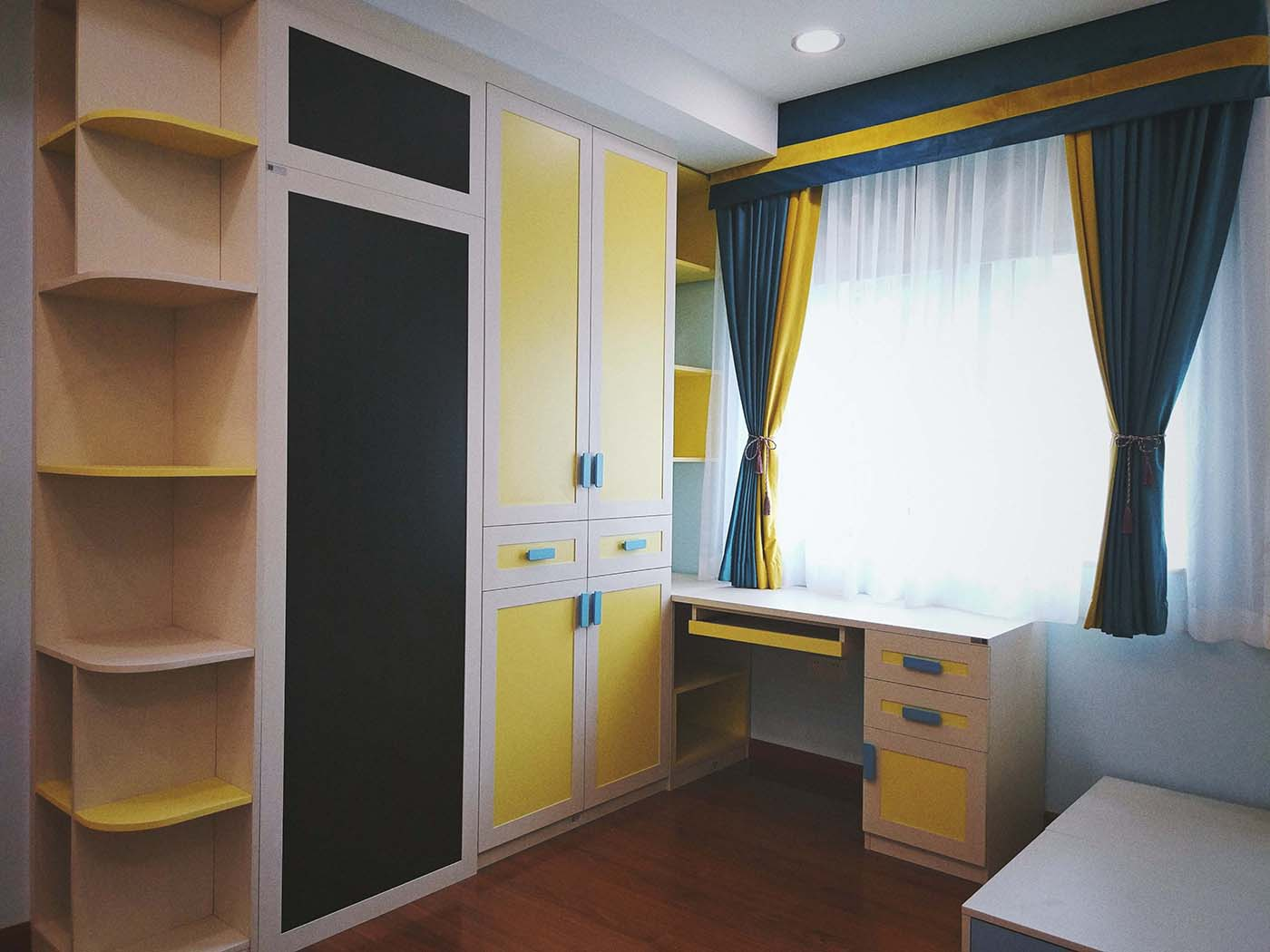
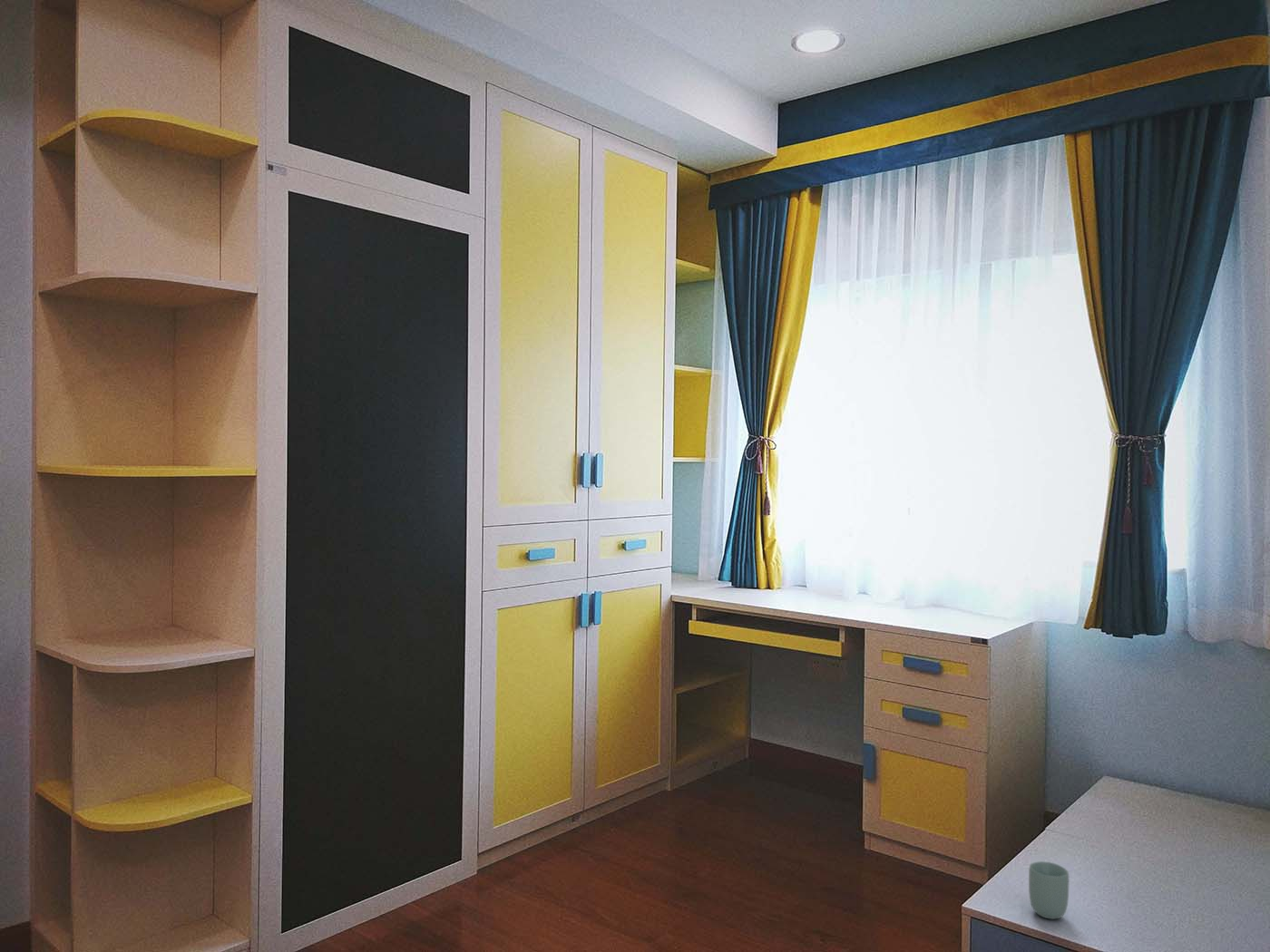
+ cup (1048, 891)
